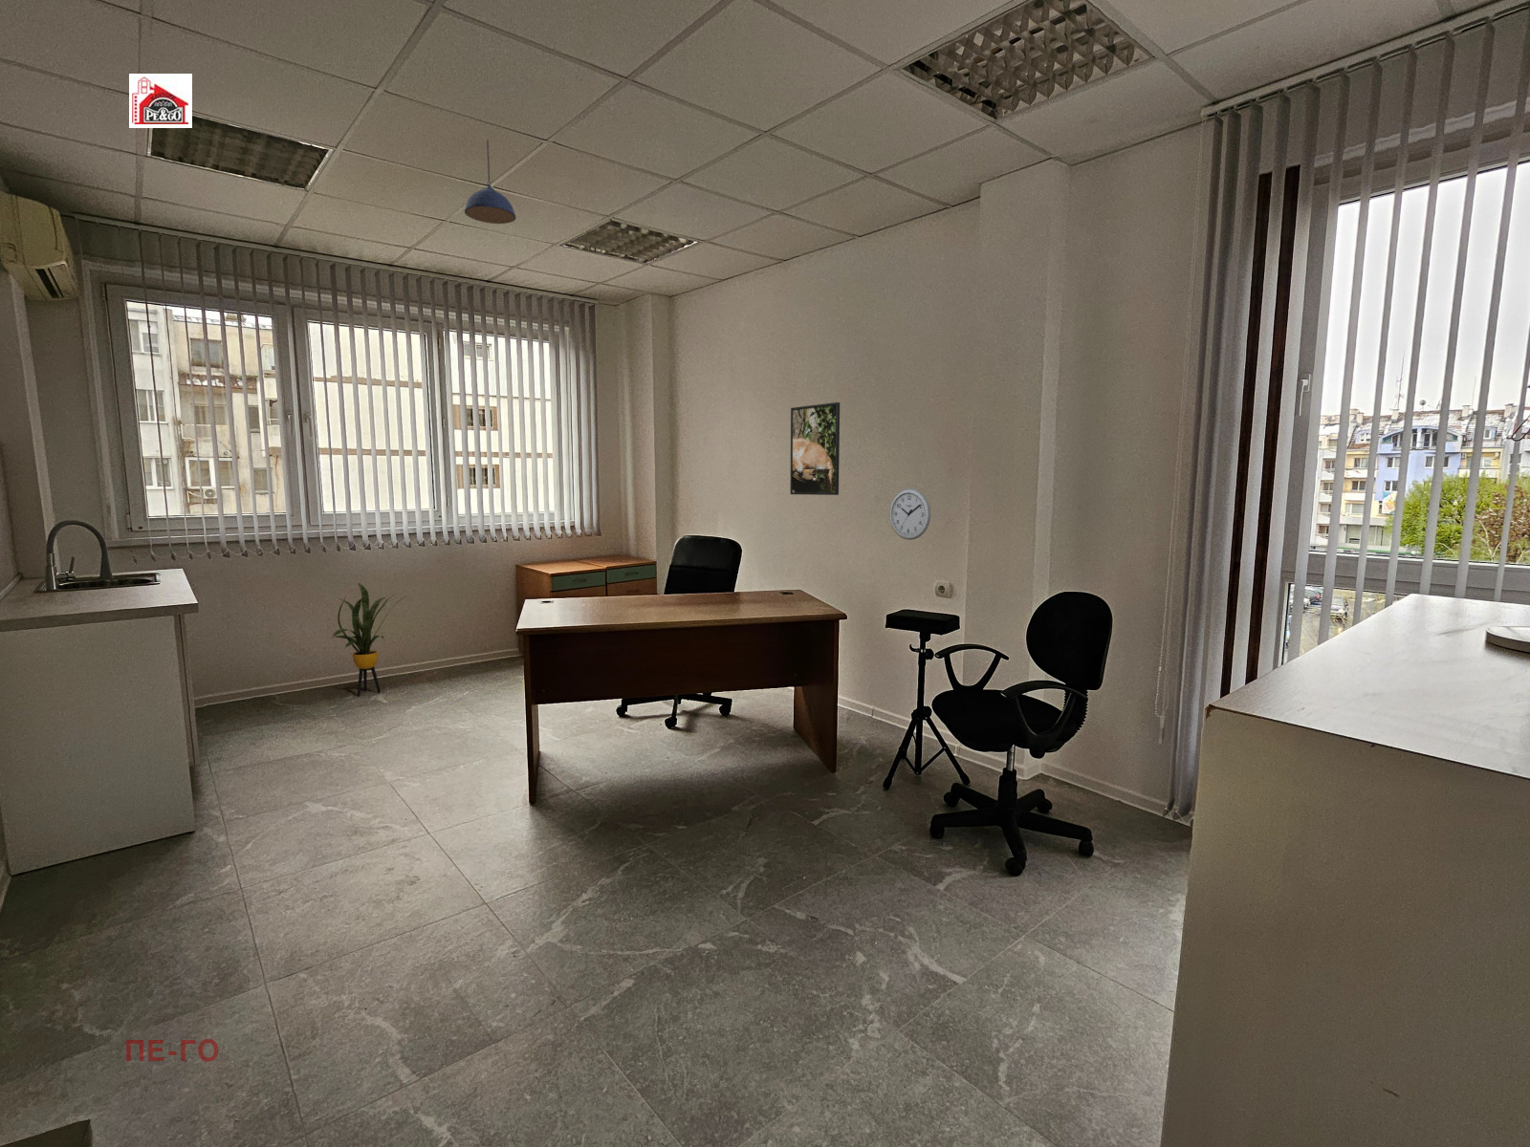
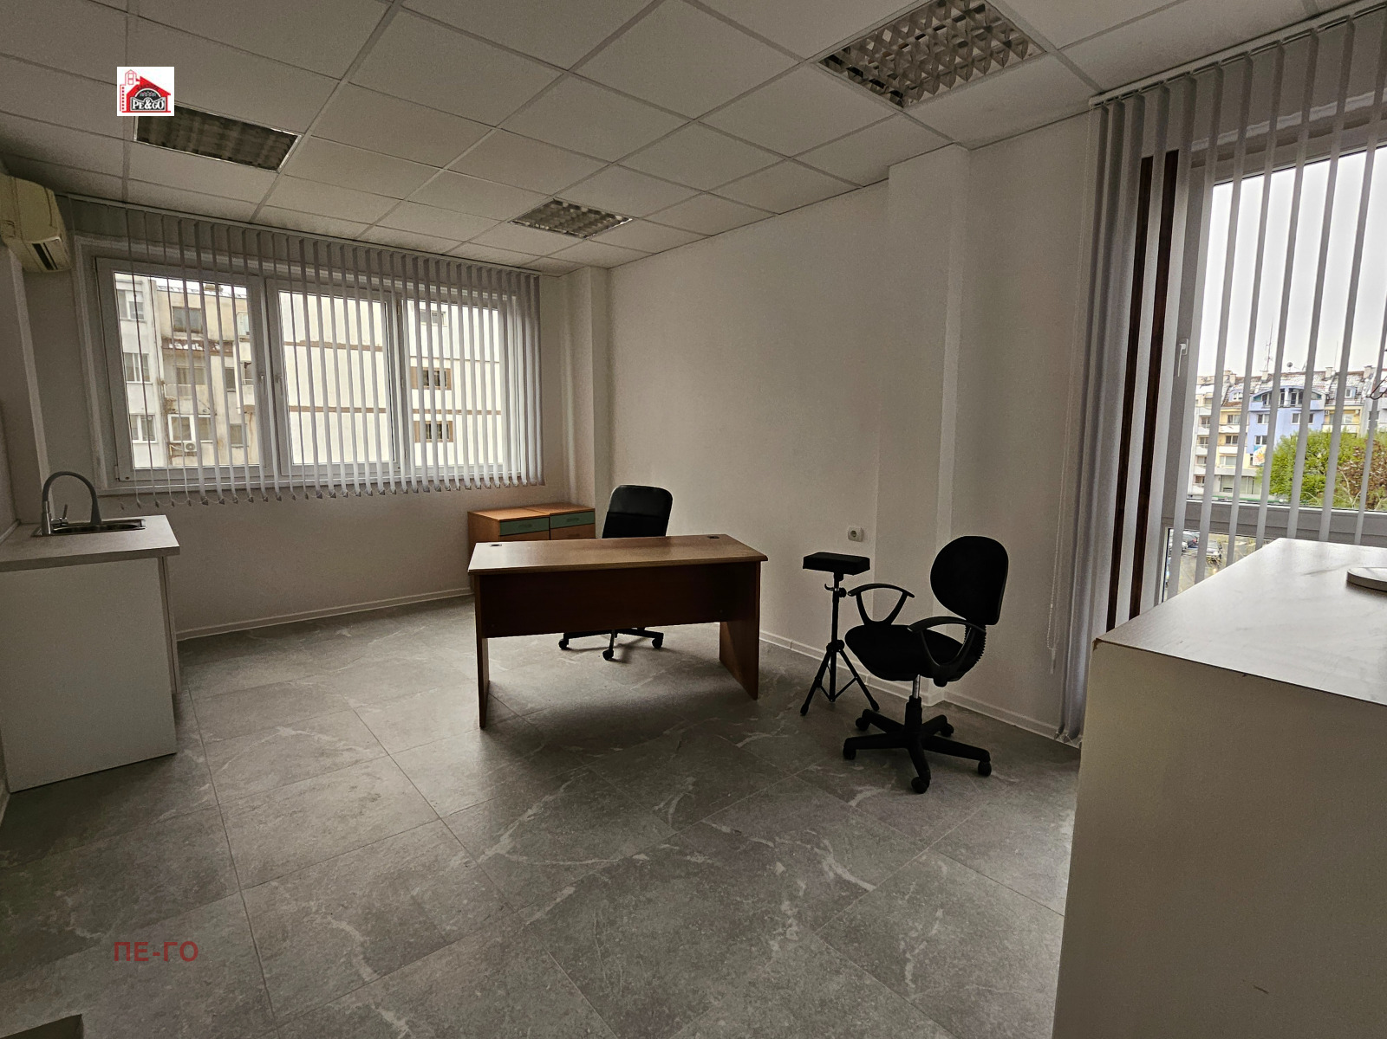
- pendant light (489, 177)
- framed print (813, 451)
- house plant (369, 640)
- wall clock (908, 514)
